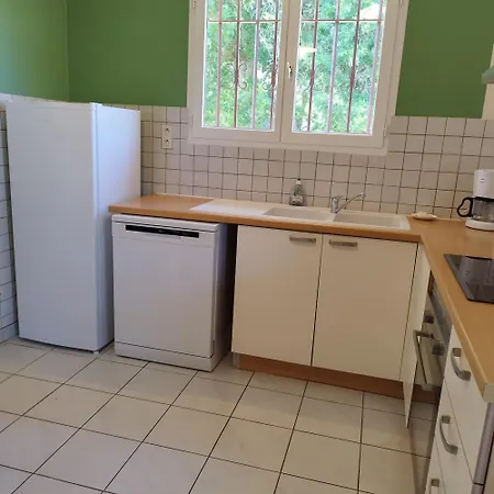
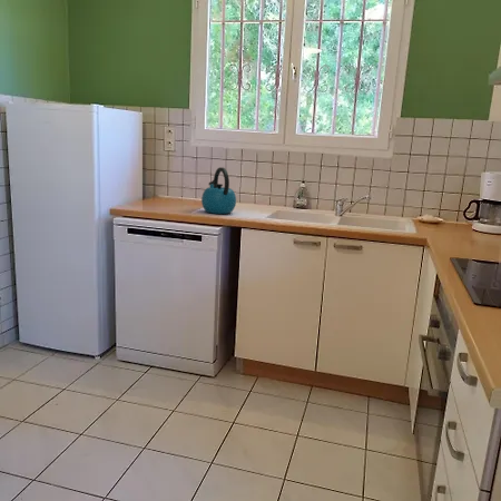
+ kettle (218, 189)
